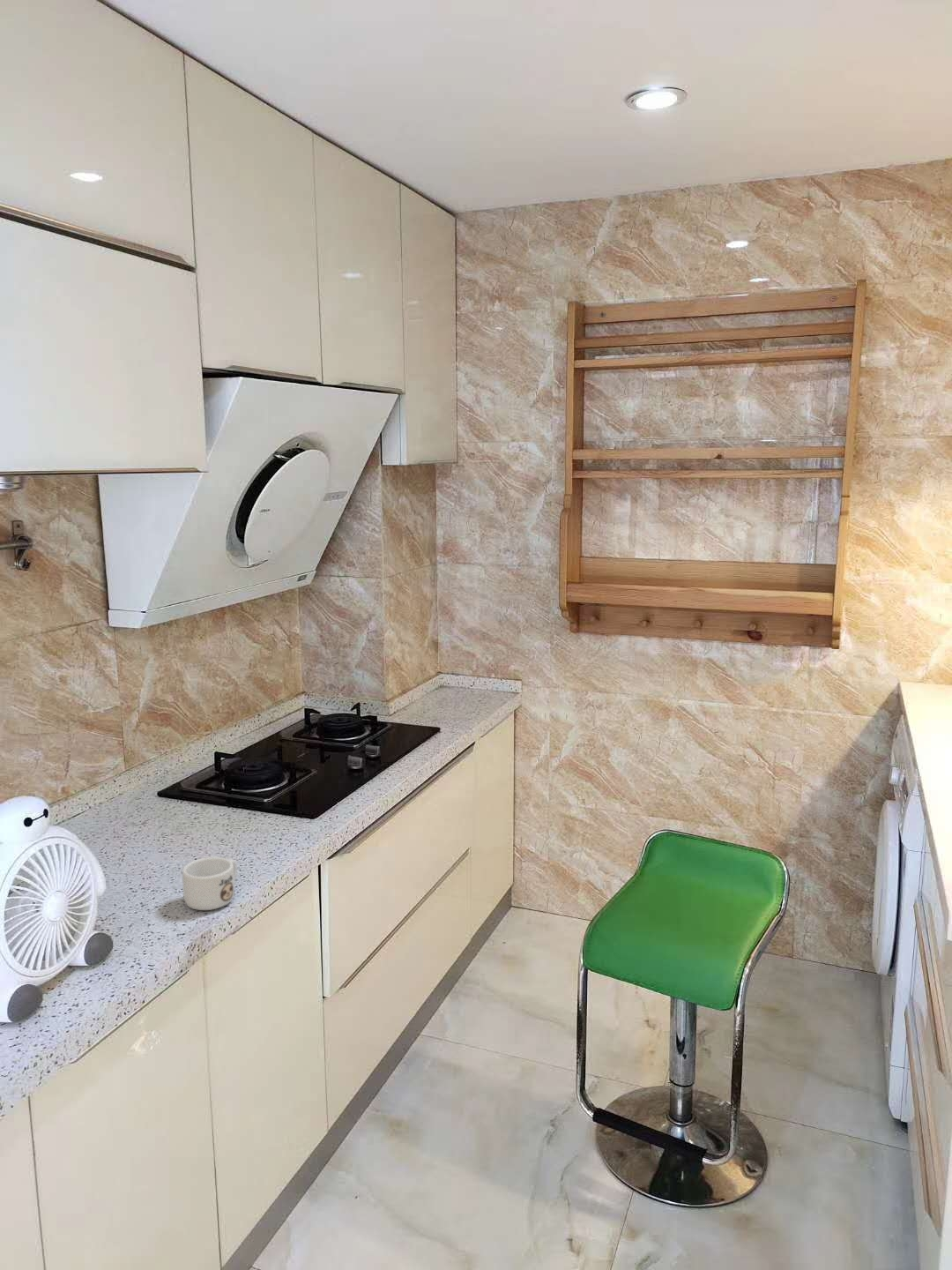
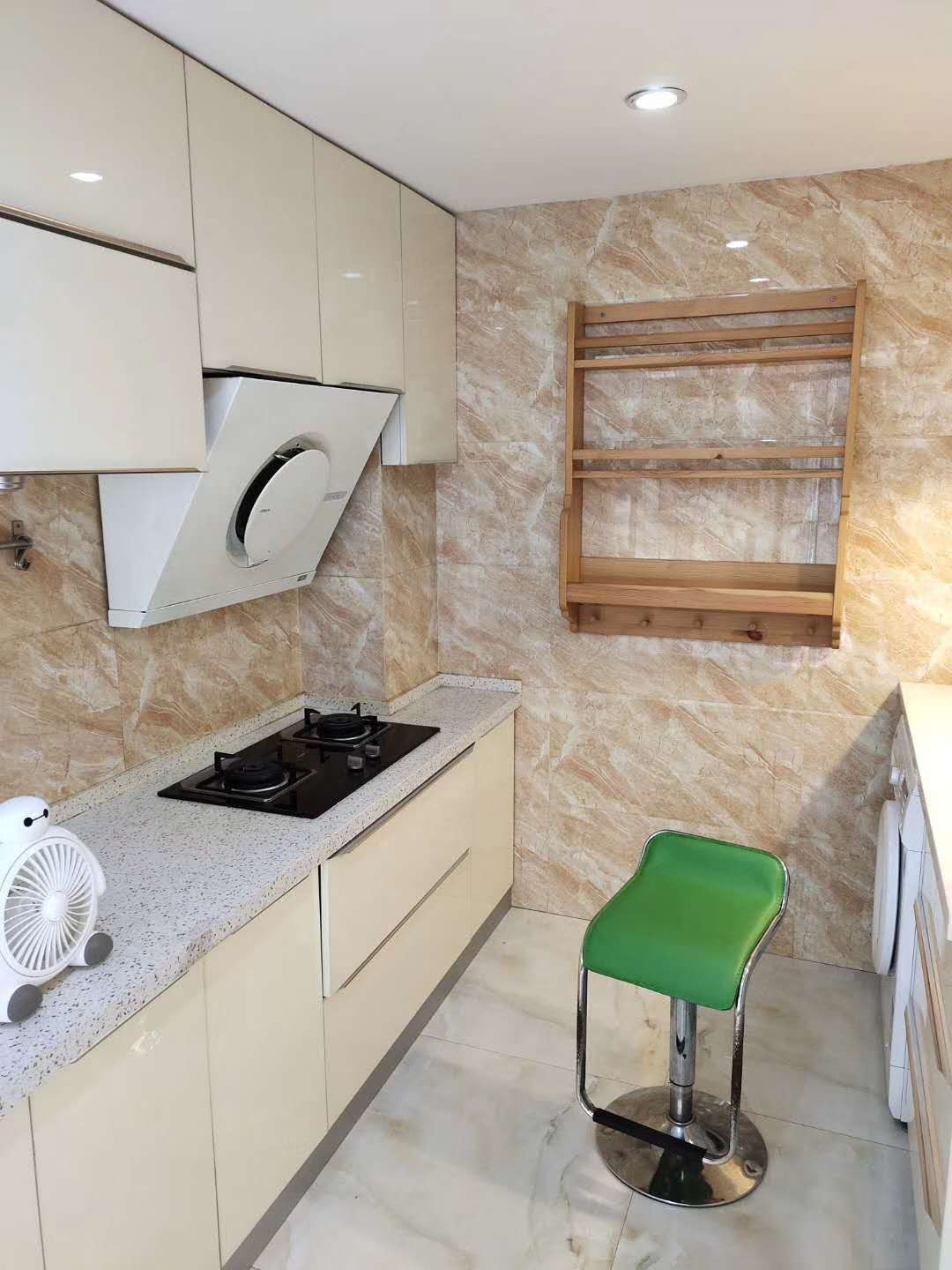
- mug (214, 880)
